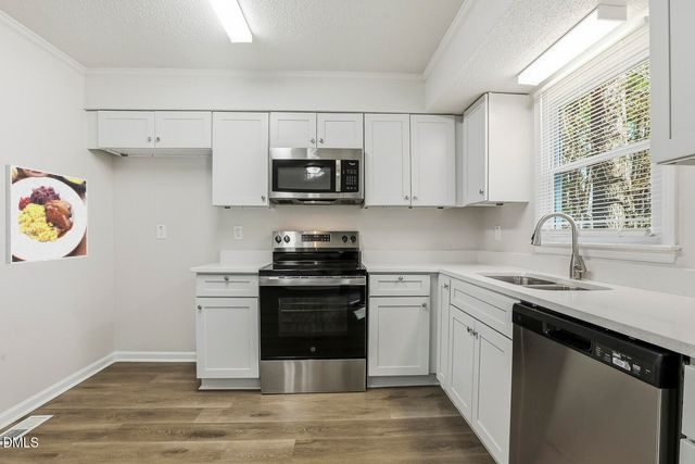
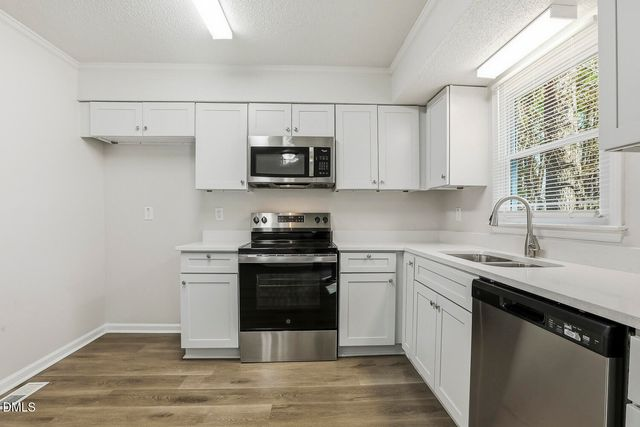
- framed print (51, 216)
